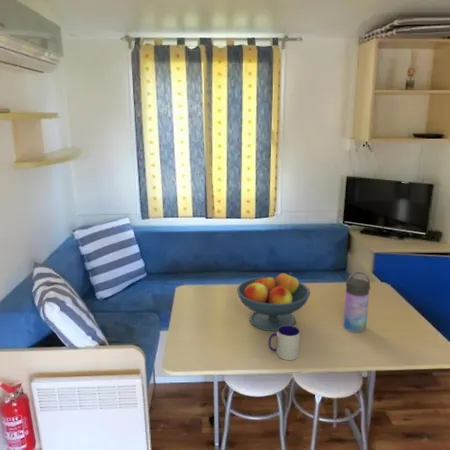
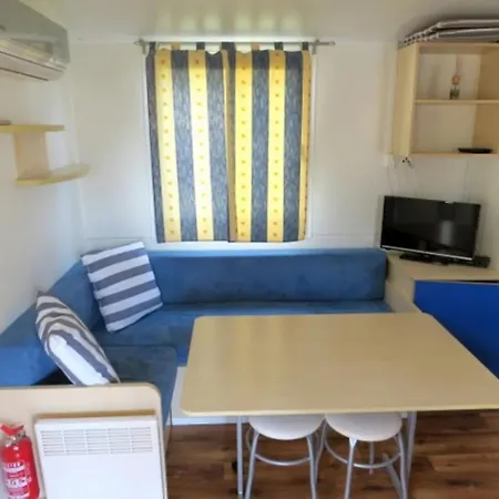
- mug (283, 342)
- fruit bowl (272, 299)
- water bottle (356, 300)
